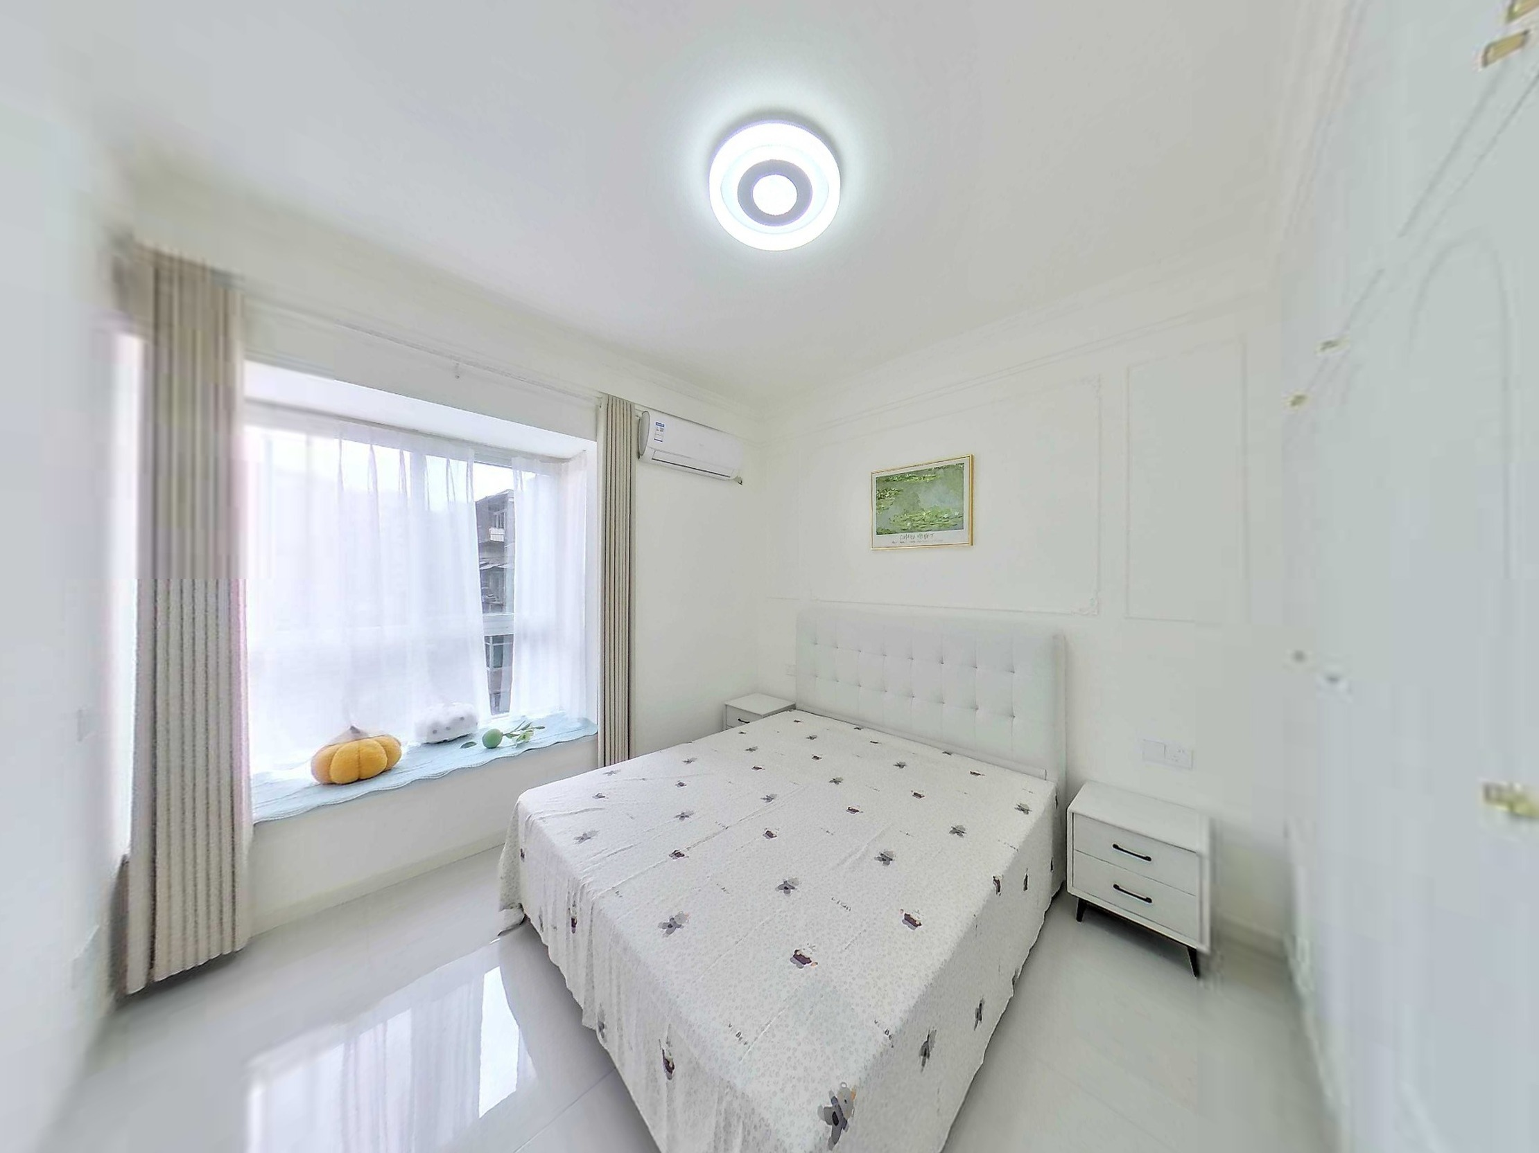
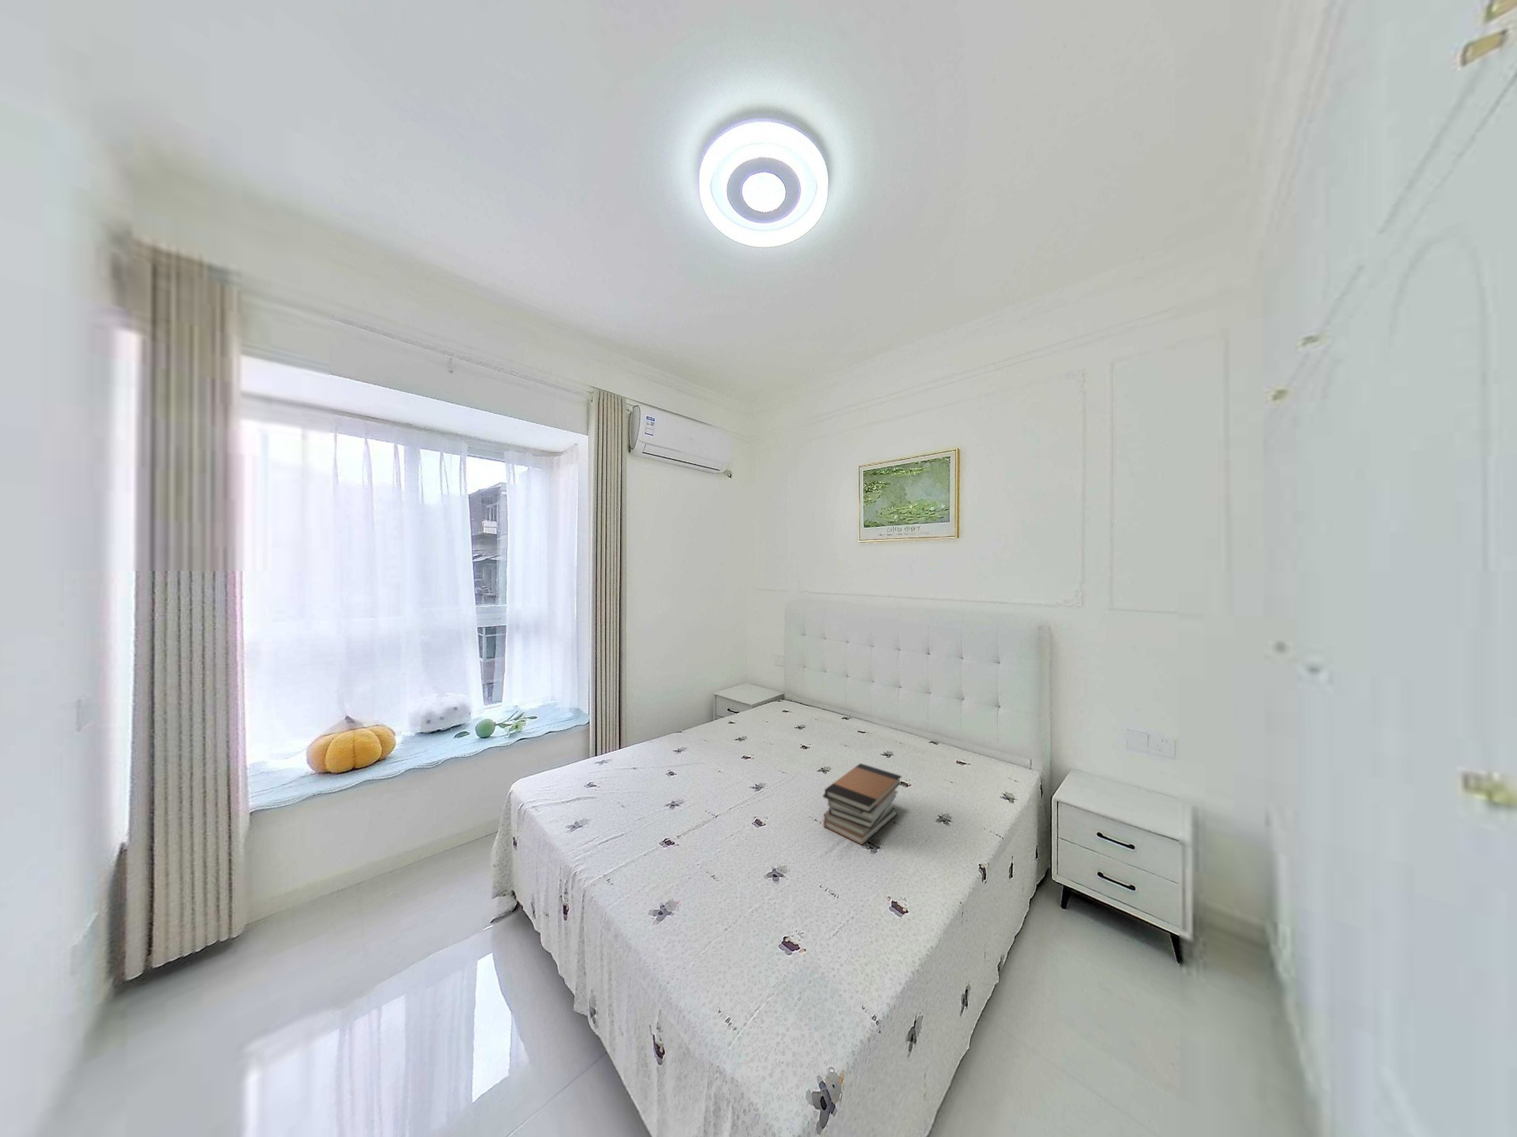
+ book stack (864, 800)
